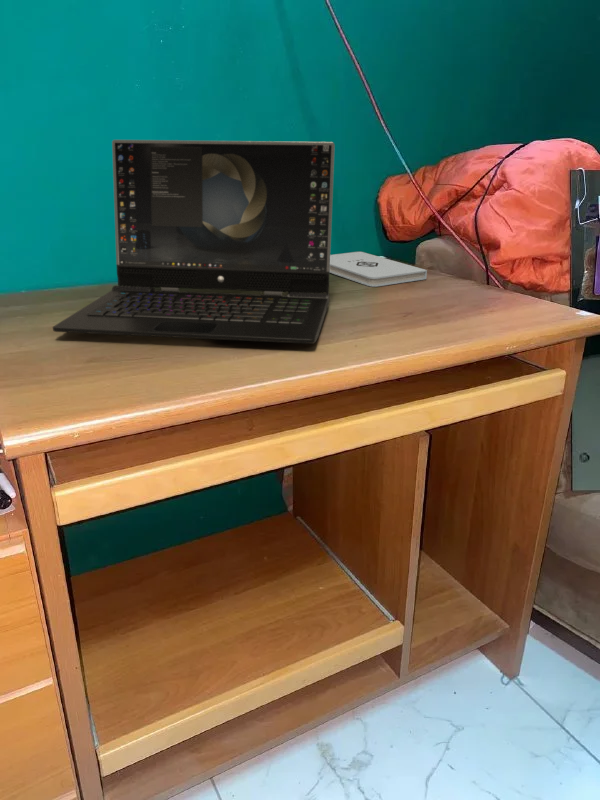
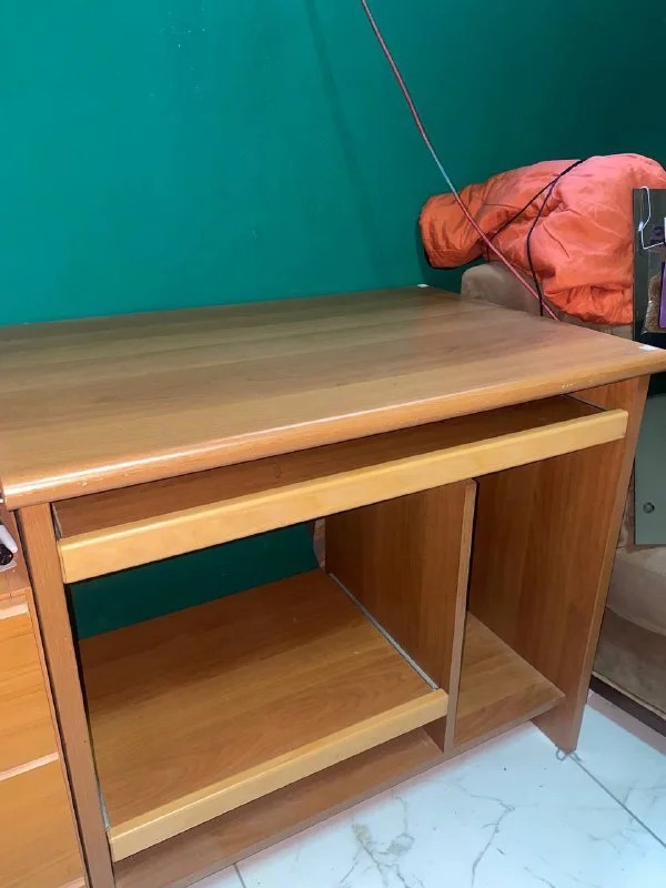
- notepad (365, 267)
- laptop (202, 235)
